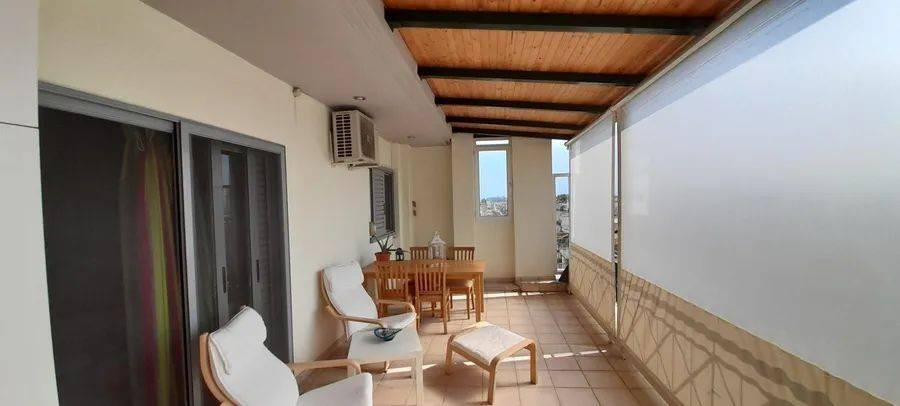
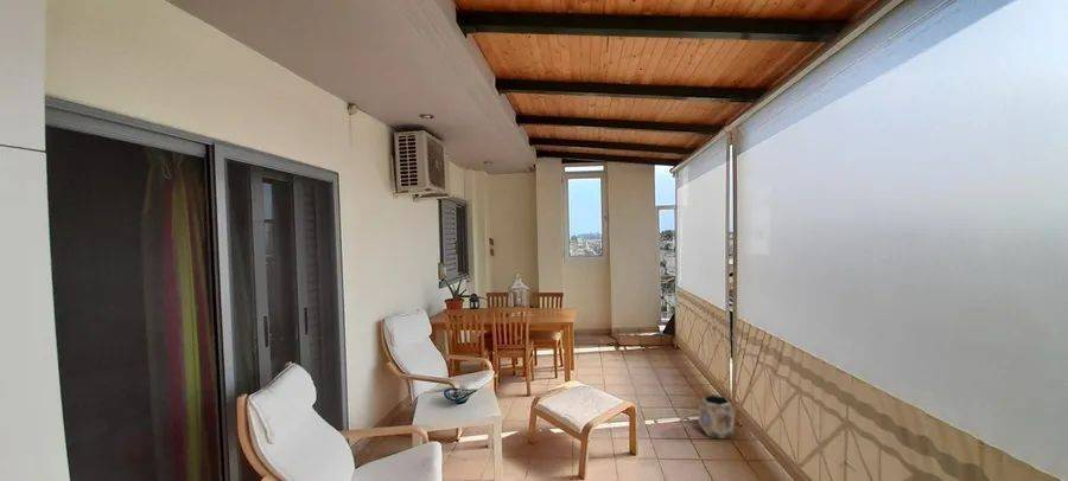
+ planter (716, 416)
